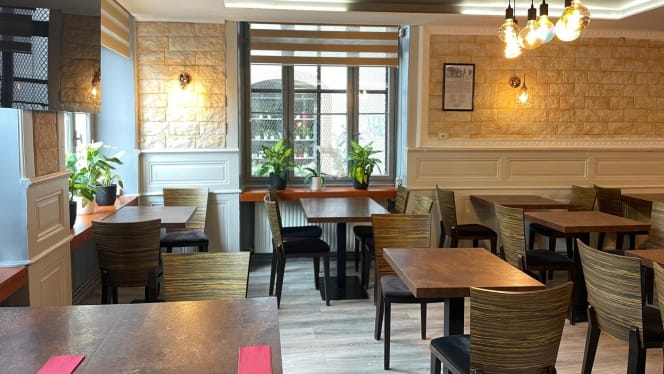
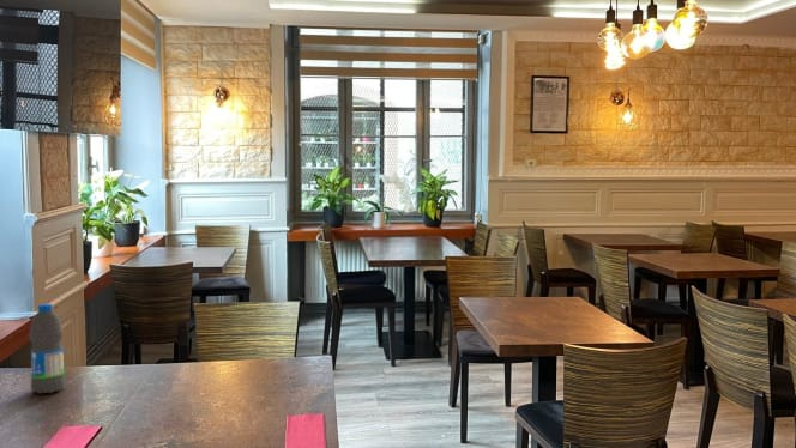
+ water bottle (47, 347)
